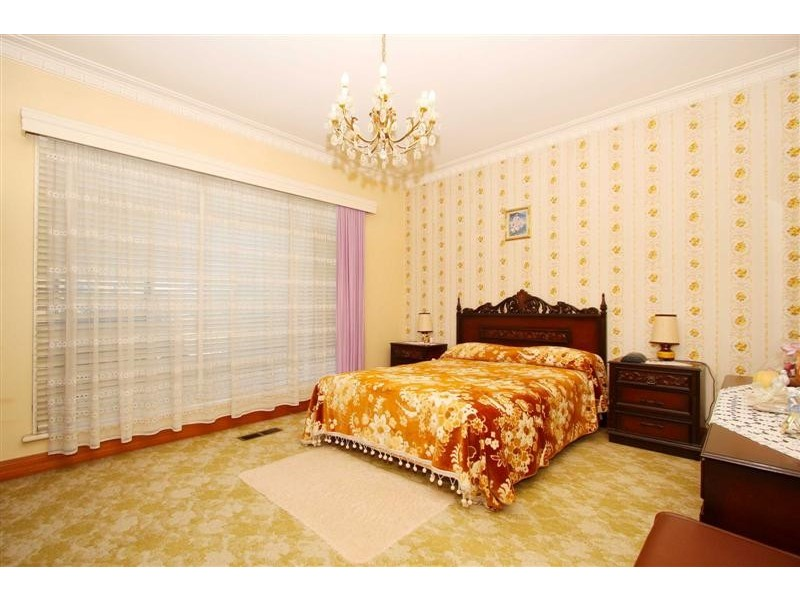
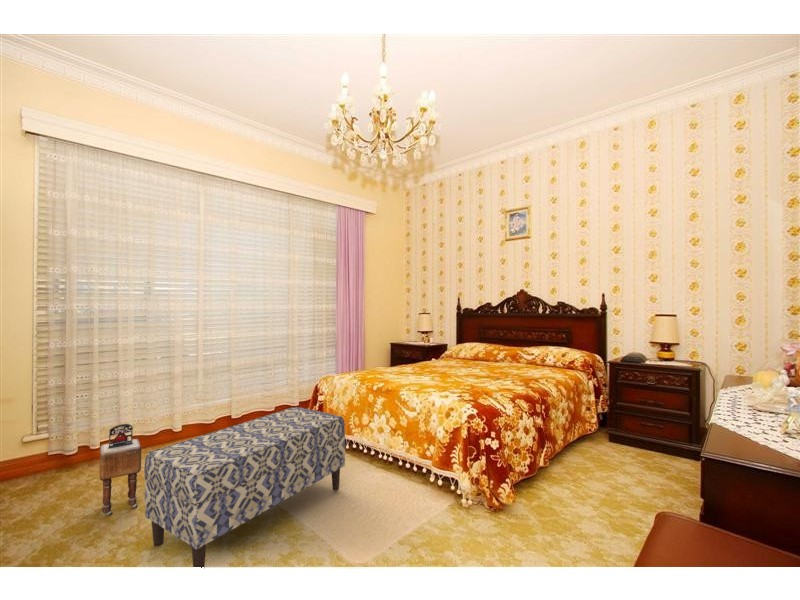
+ stool (120, 465)
+ bench (258, 472)
